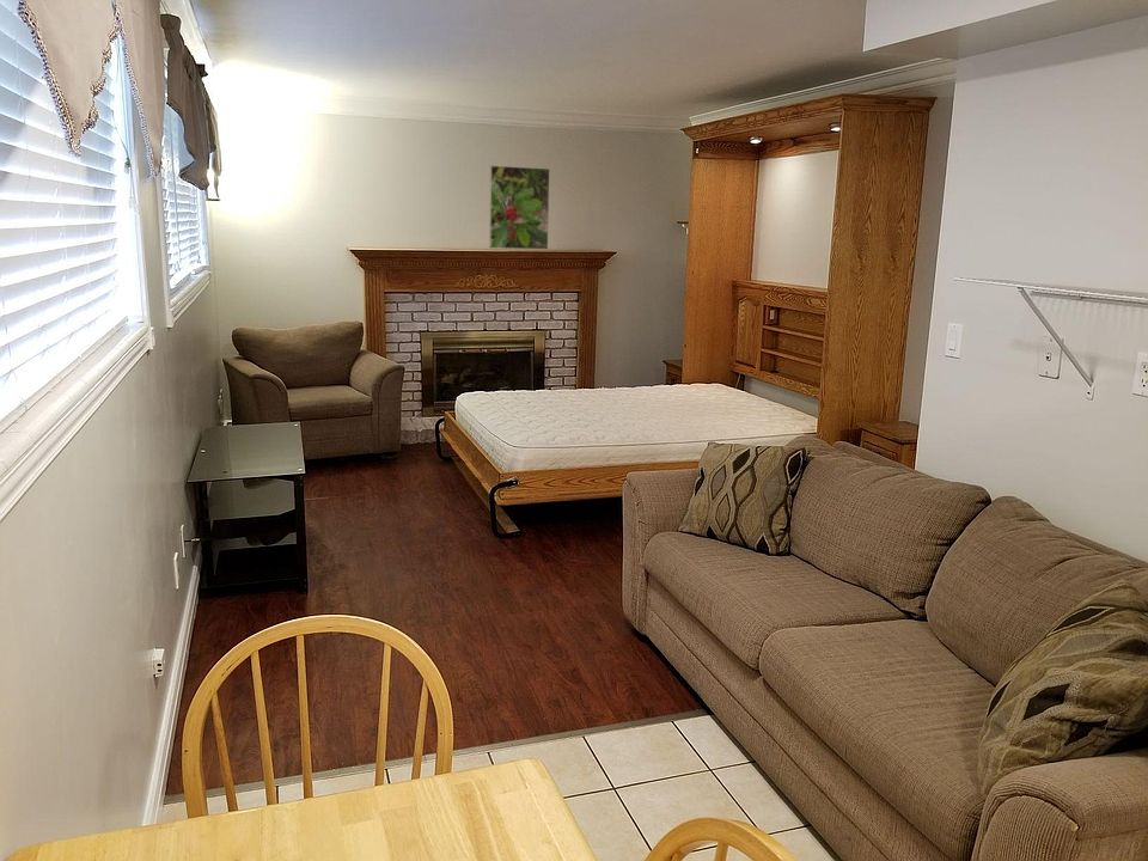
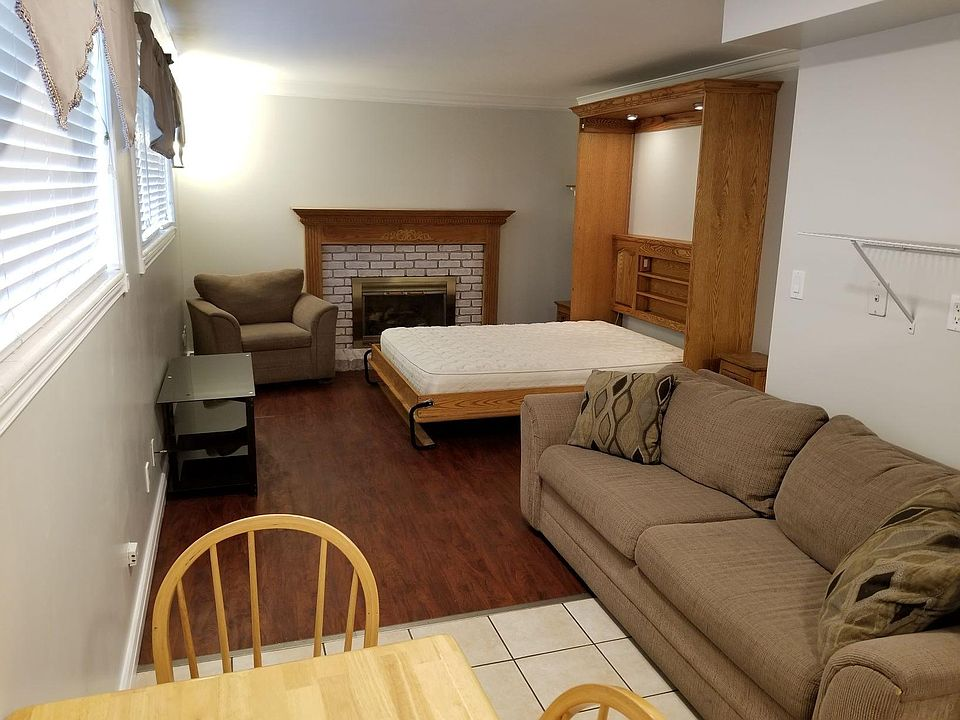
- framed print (519, 208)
